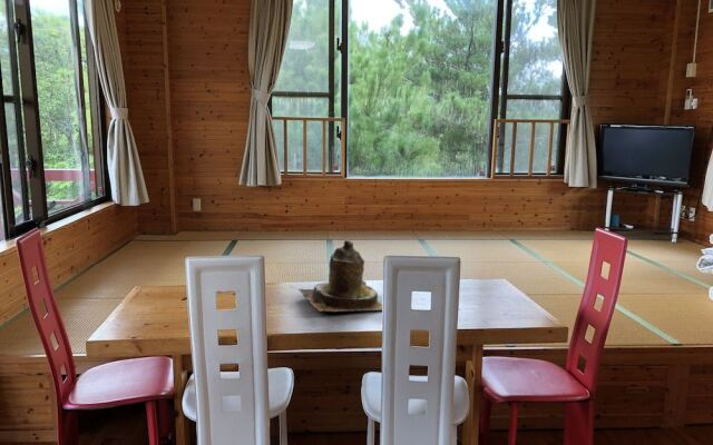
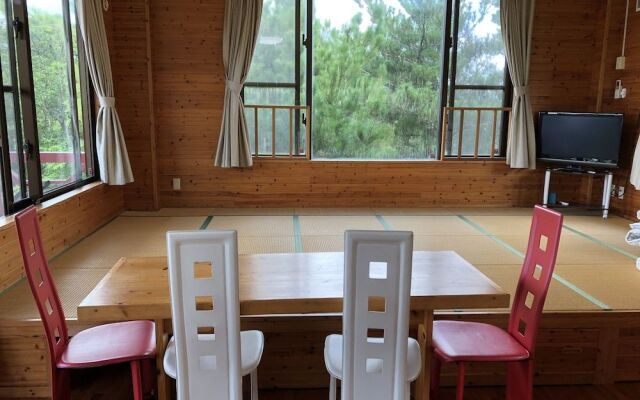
- teapot (341, 271)
